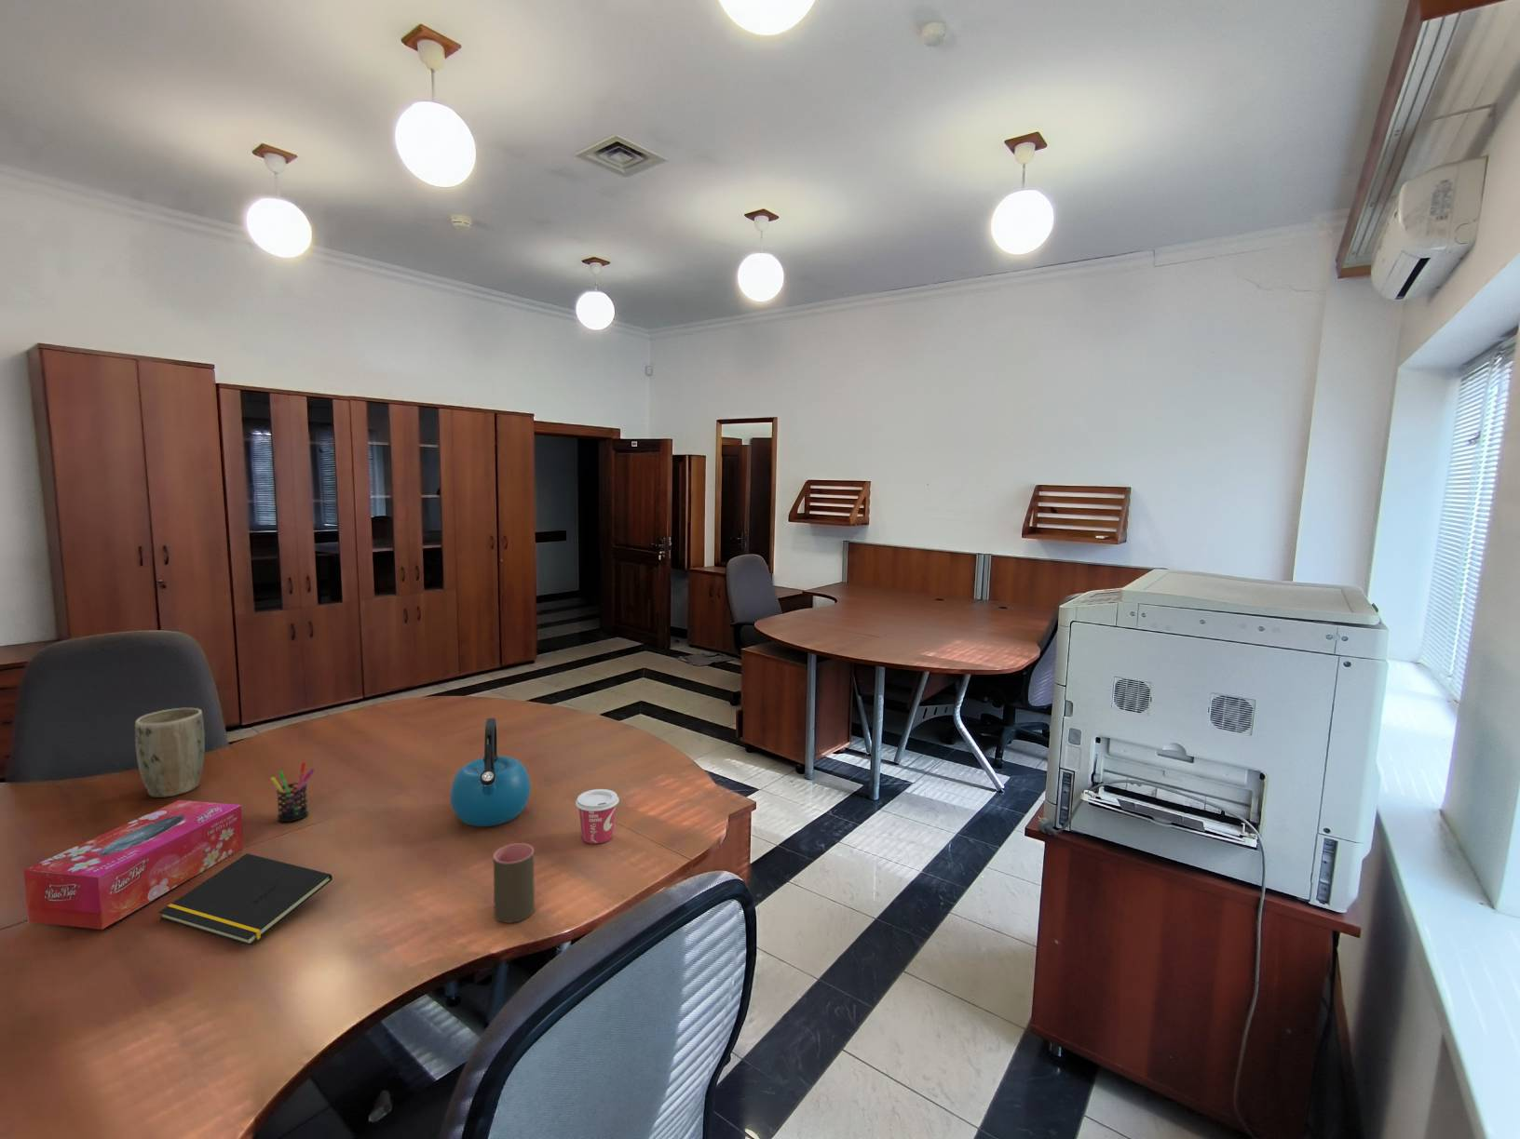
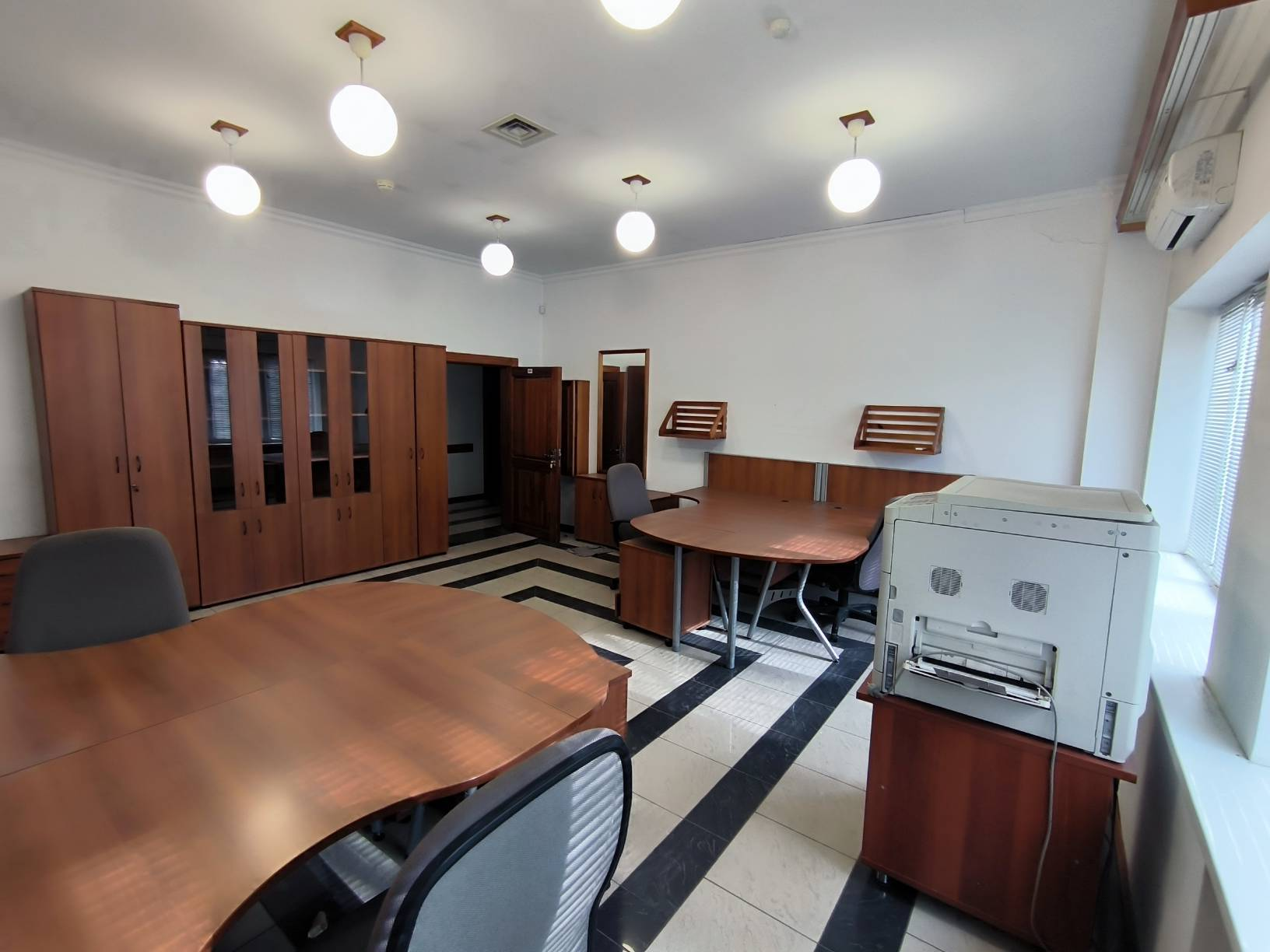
- notepad (248, 895)
- cup (515, 882)
- cup (597, 816)
- kettle (490, 770)
- tissue box (145, 857)
- plant pot (171, 751)
- pen holder (292, 790)
